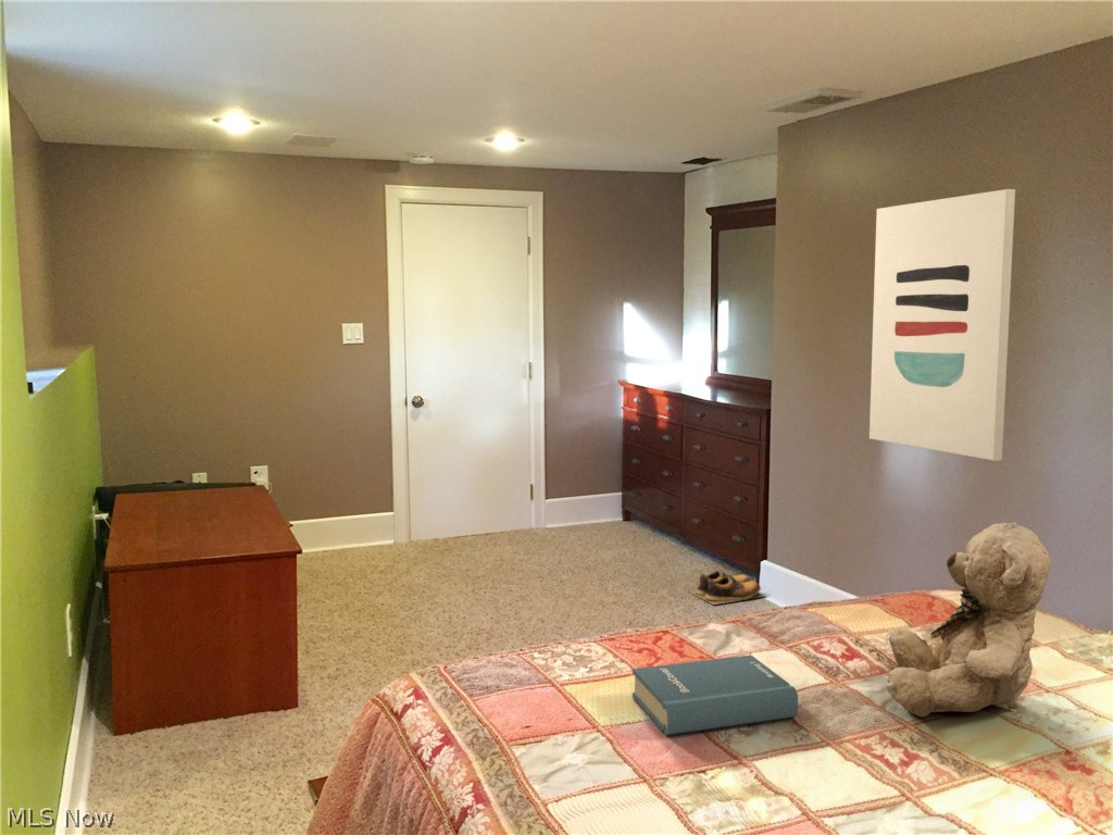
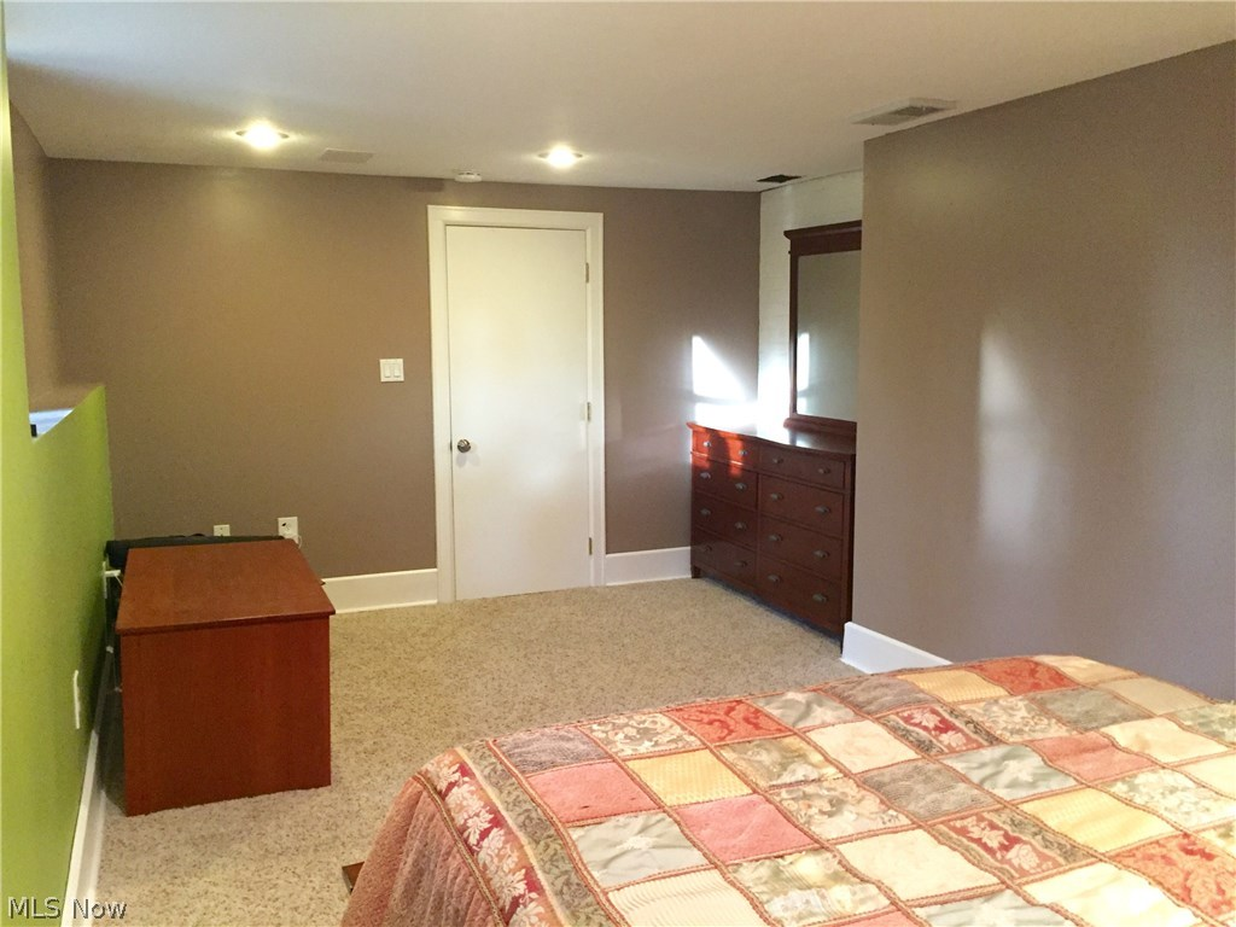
- shoes (726, 583)
- wall art (935, 326)
- teddy bear (952, 612)
- hardback book (712, 694)
